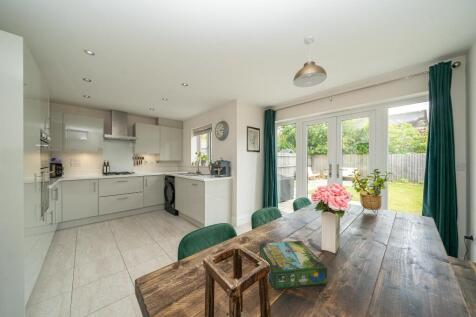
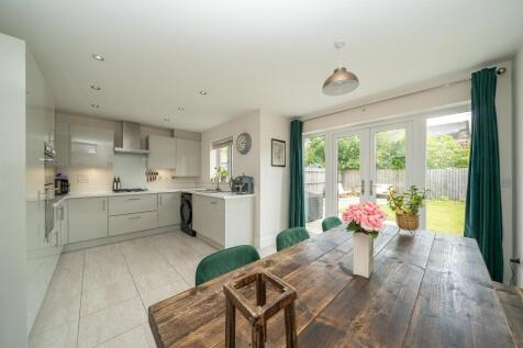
- board game (289, 261)
